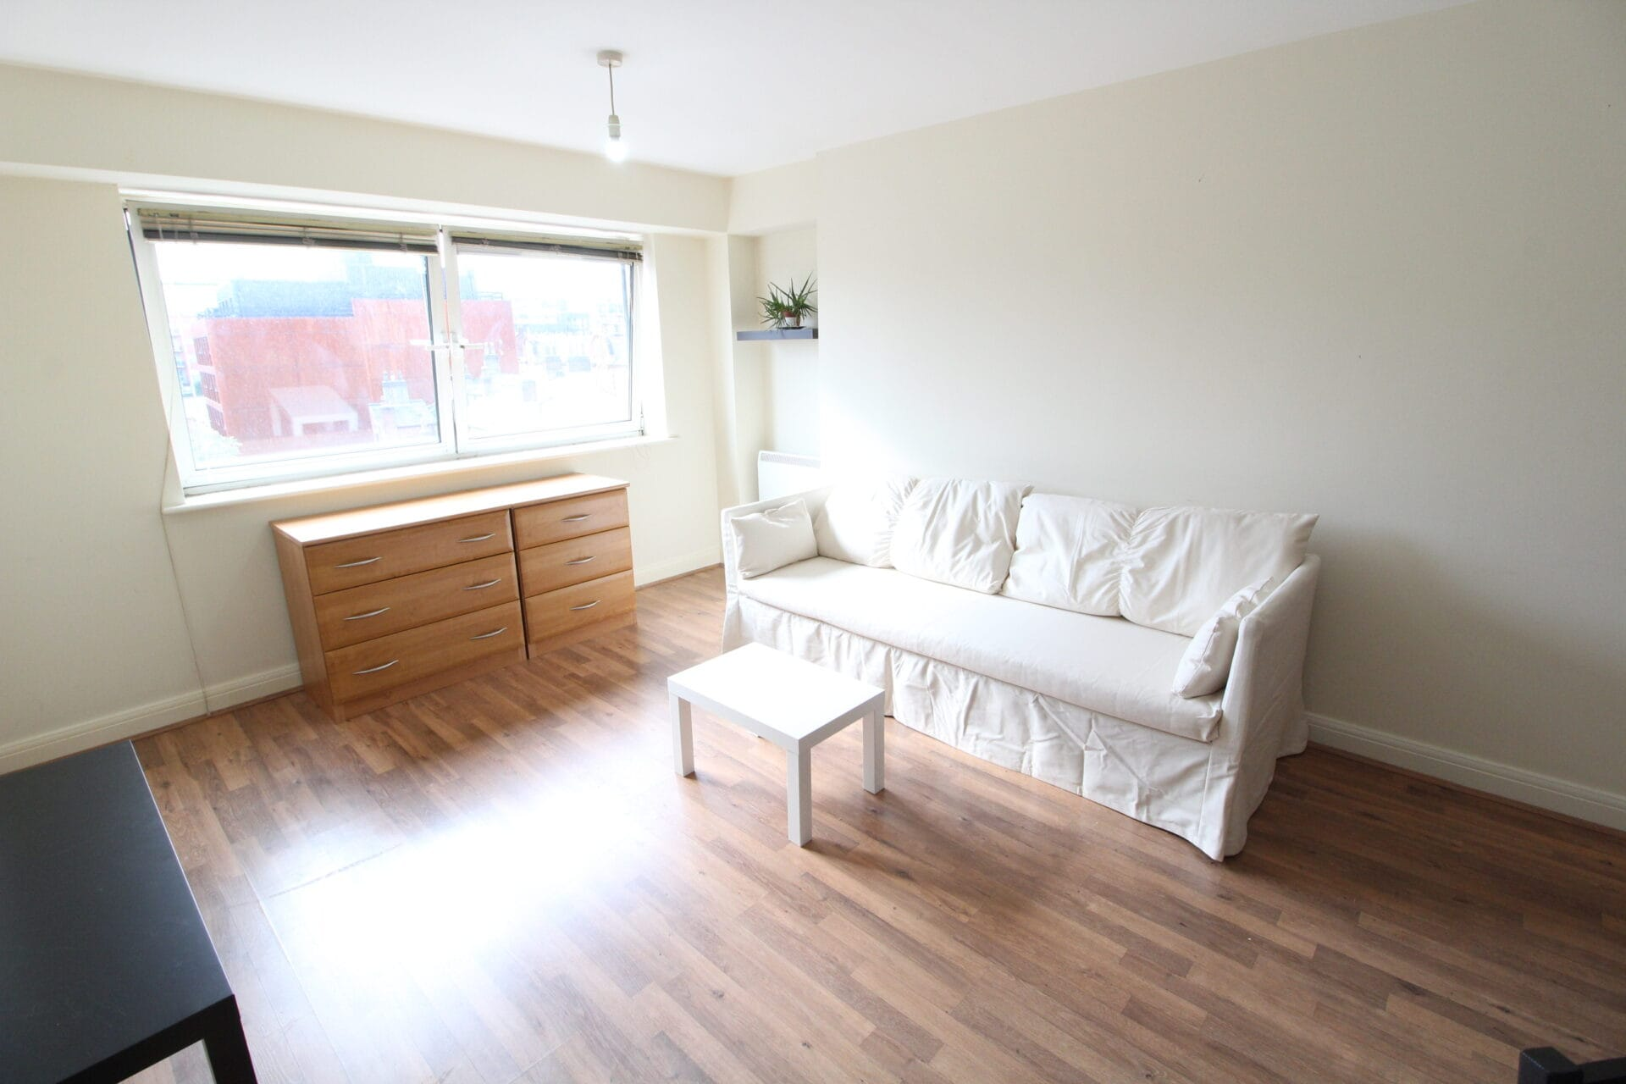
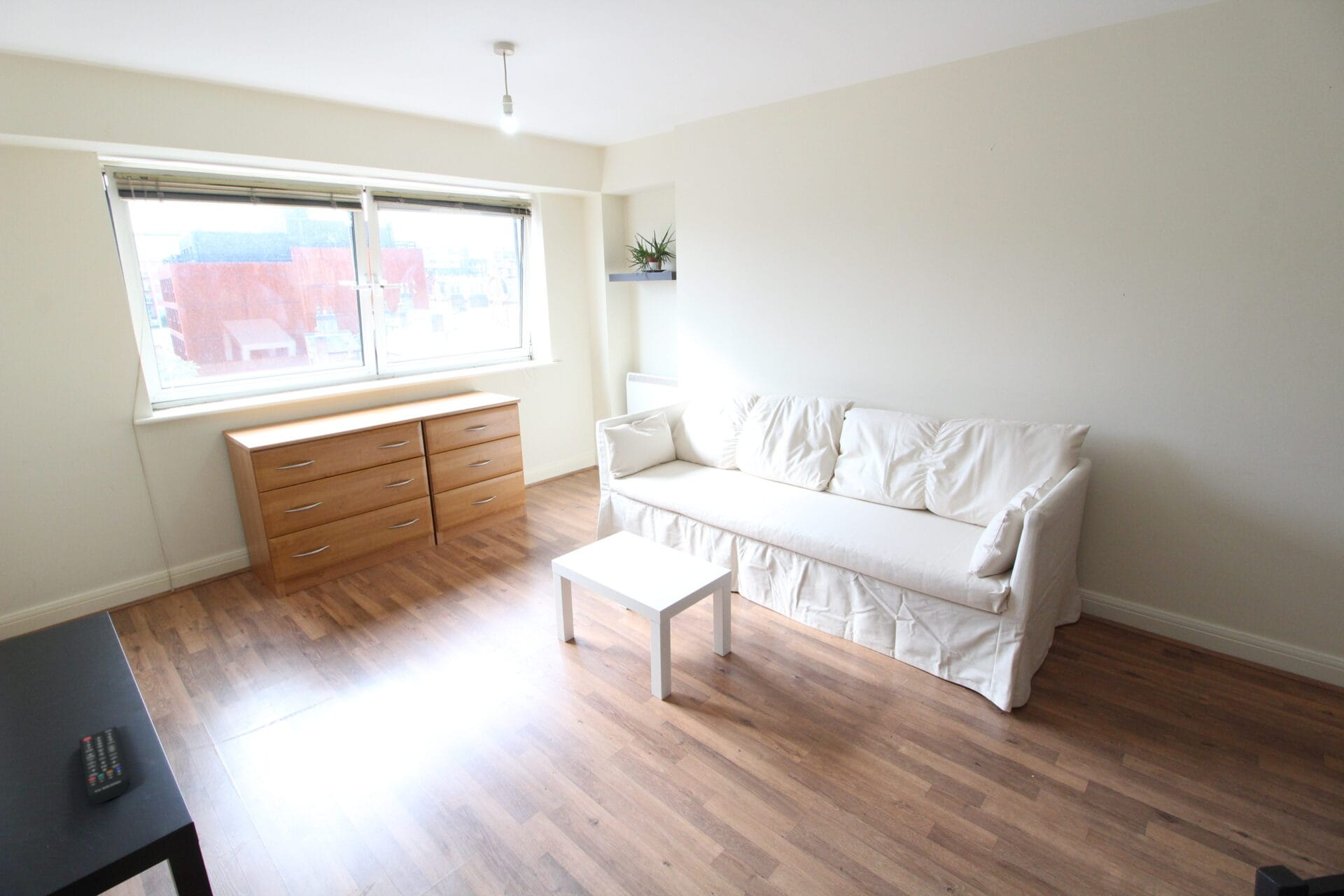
+ remote control (104, 762)
